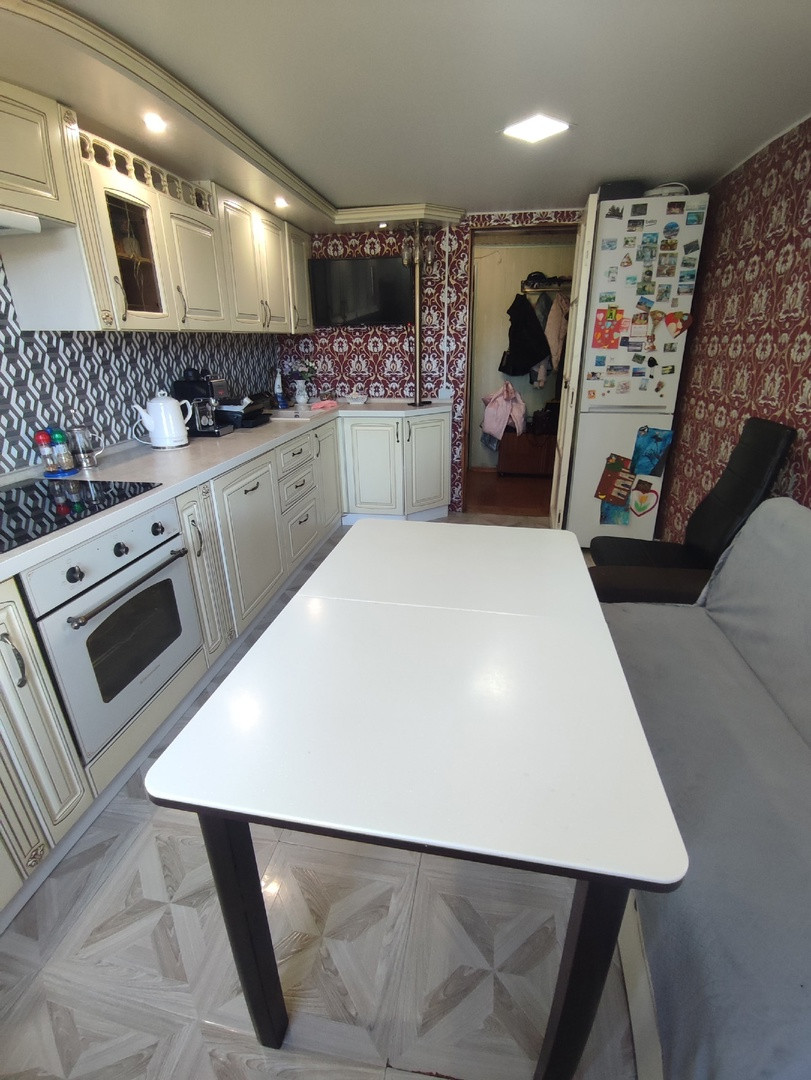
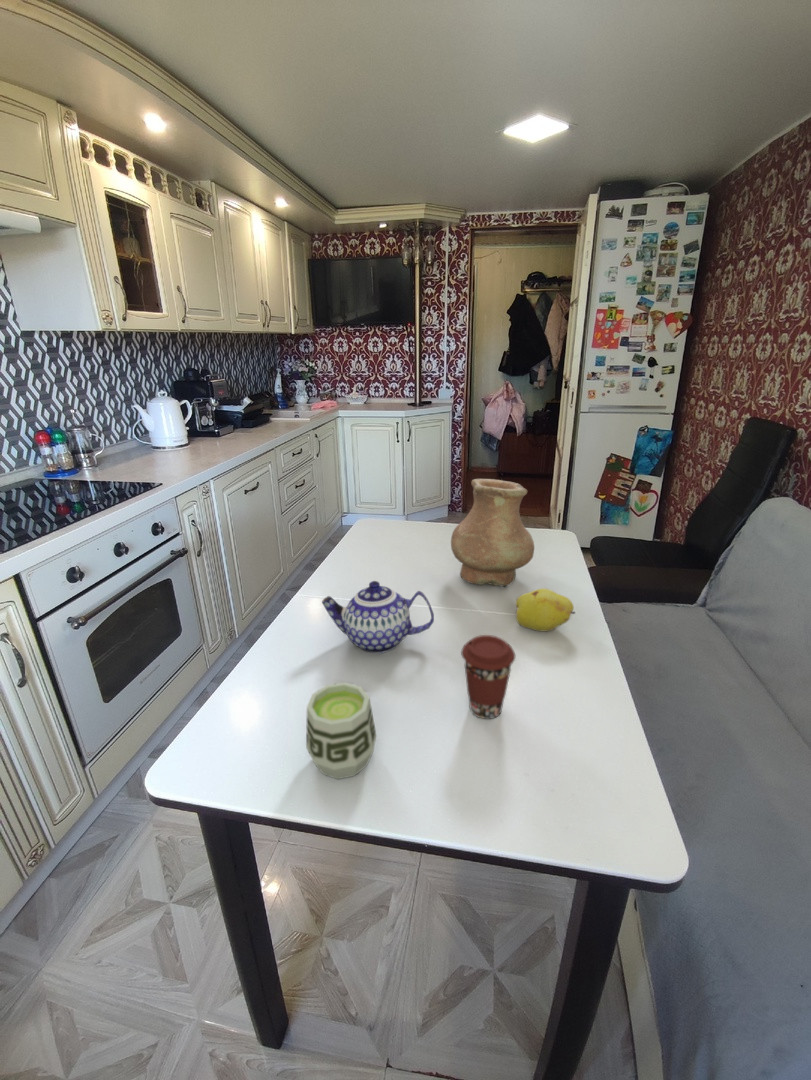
+ vase (492, 531)
+ teapot (378, 611)
+ fruit (545, 609)
+ cup (340, 730)
+ coffee cup (487, 677)
